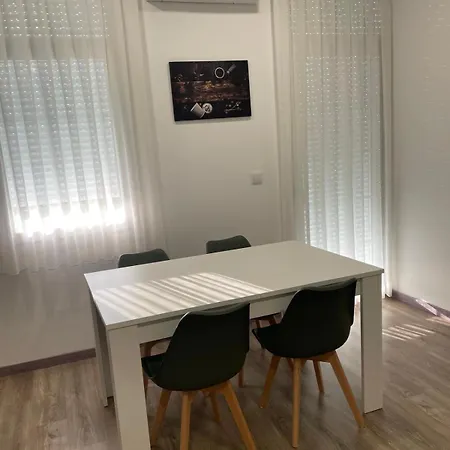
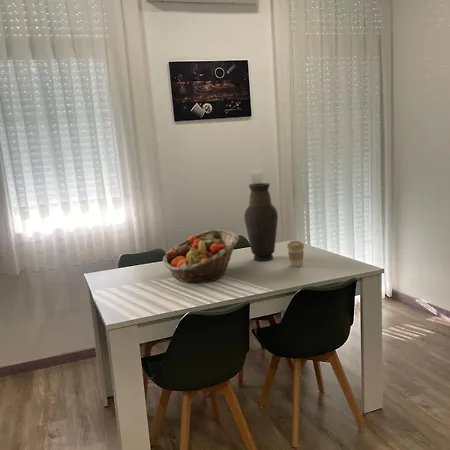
+ coffee cup (295, 253)
+ vase (261, 222)
+ fruit basket (200, 255)
